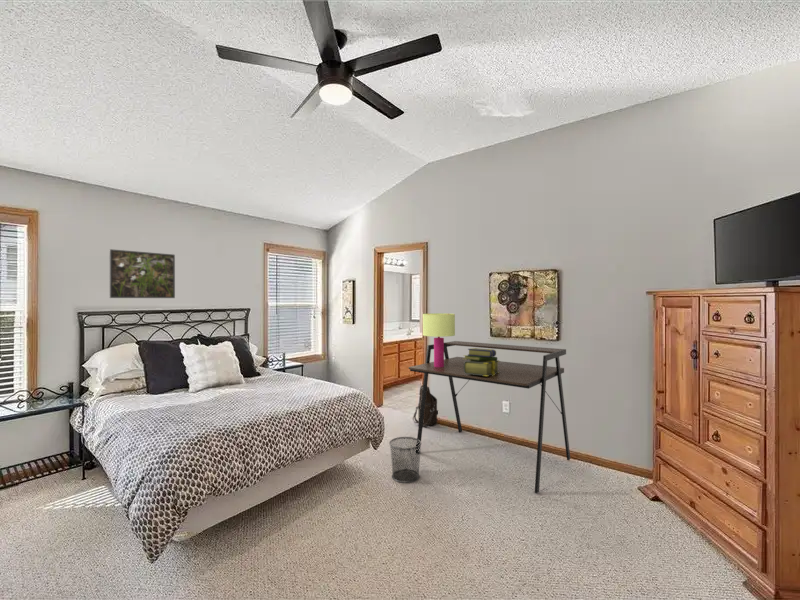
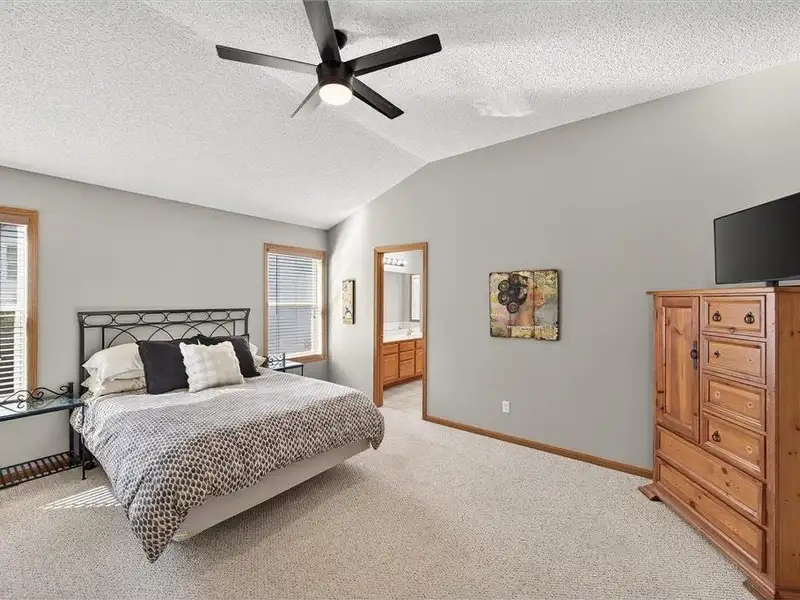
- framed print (144, 275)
- stack of books (481, 360)
- table lamp (438, 339)
- desk (487, 382)
- shoulder bag (427, 405)
- waste bin (404, 459)
